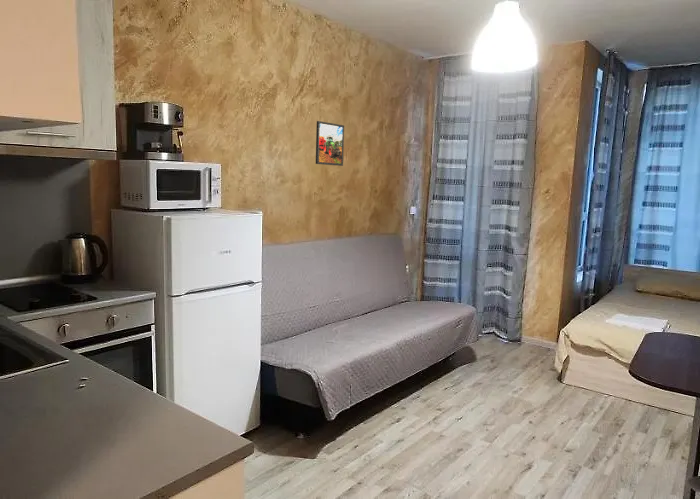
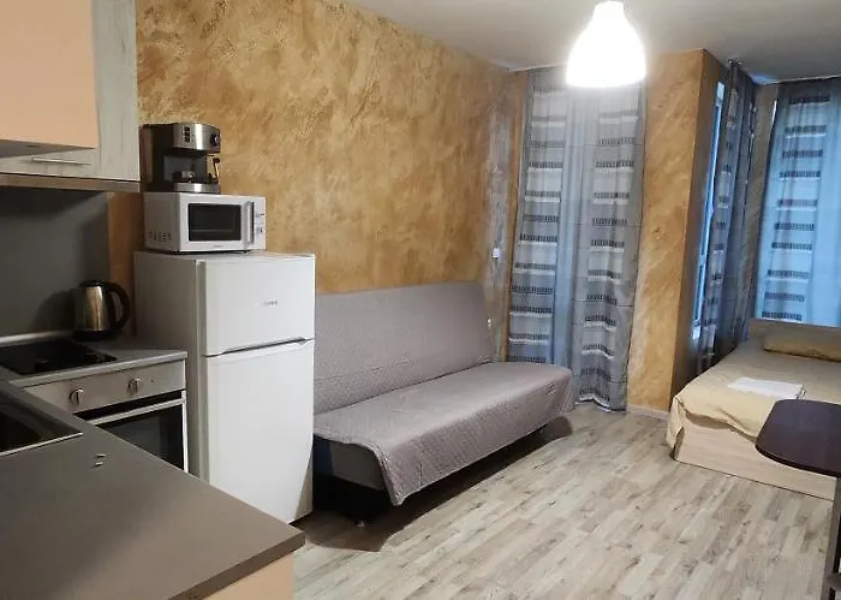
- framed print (330, 144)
